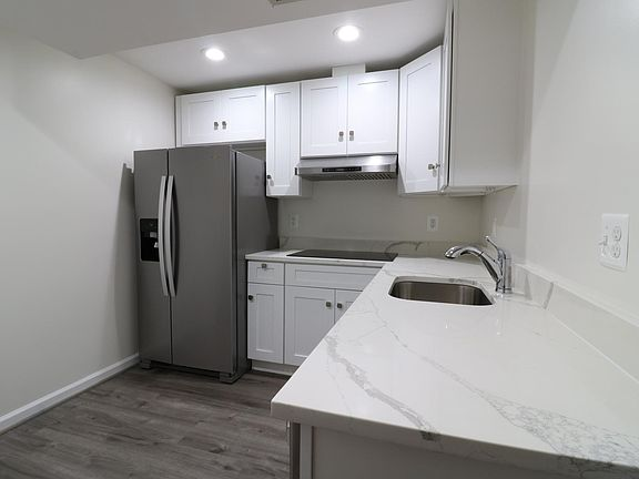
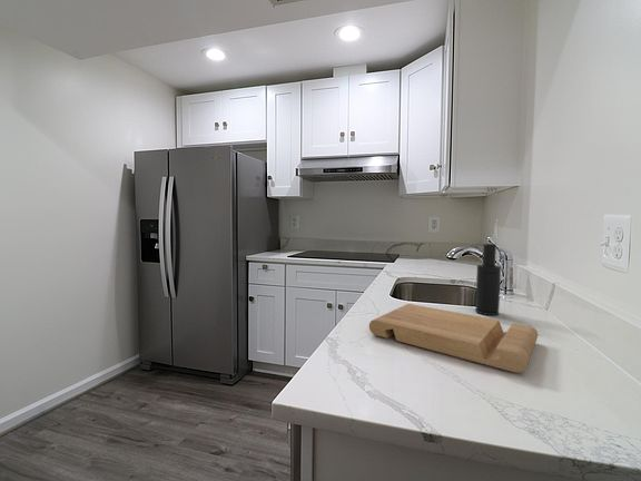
+ cutting board (450, 330)
+ soap dispenser (487, 277)
